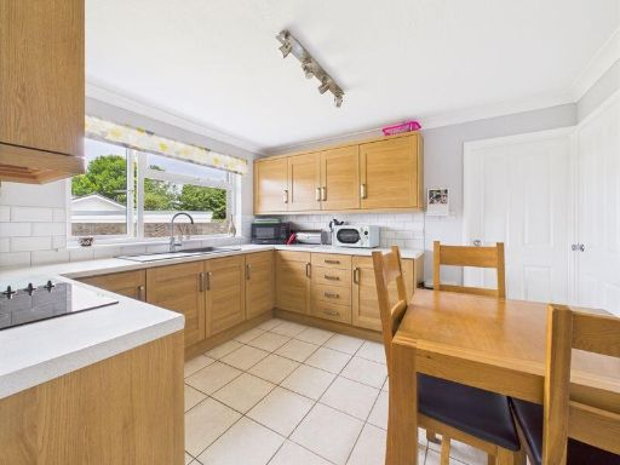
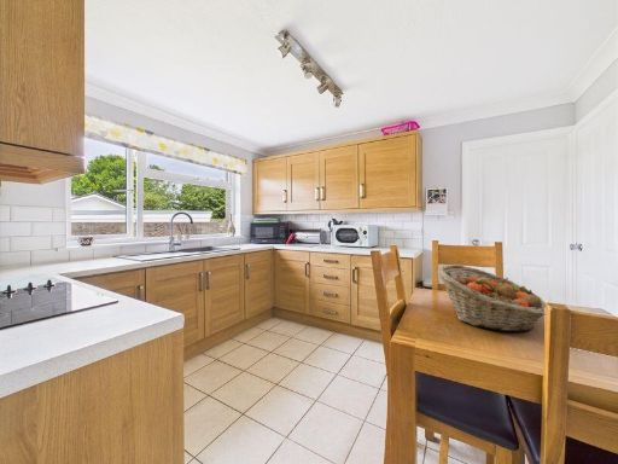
+ fruit basket (488, 294)
